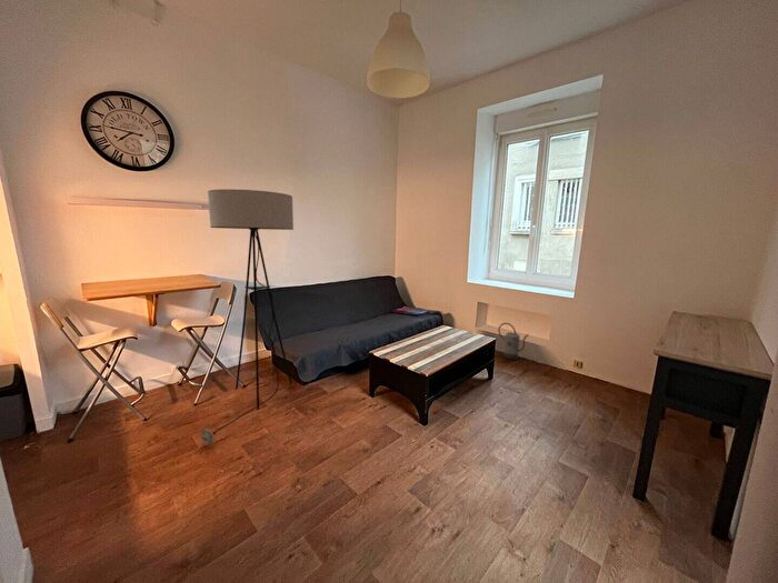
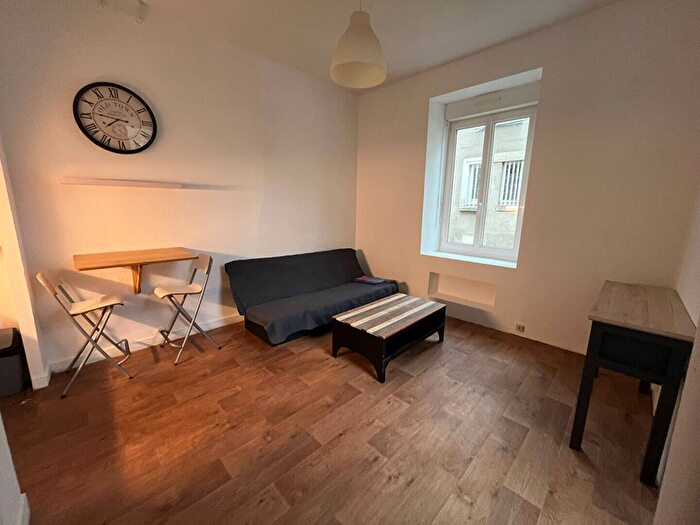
- floor lamp (245, 305)
- watering can (512, 340)
